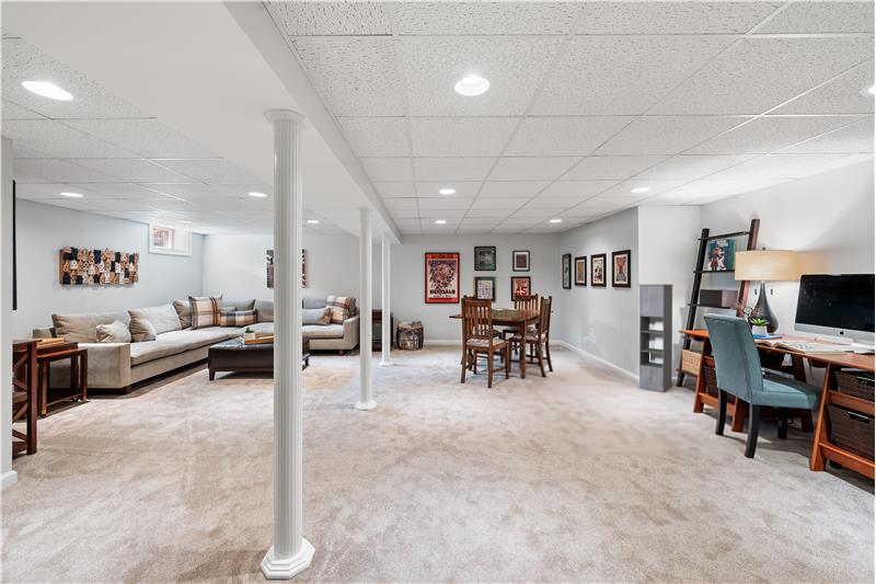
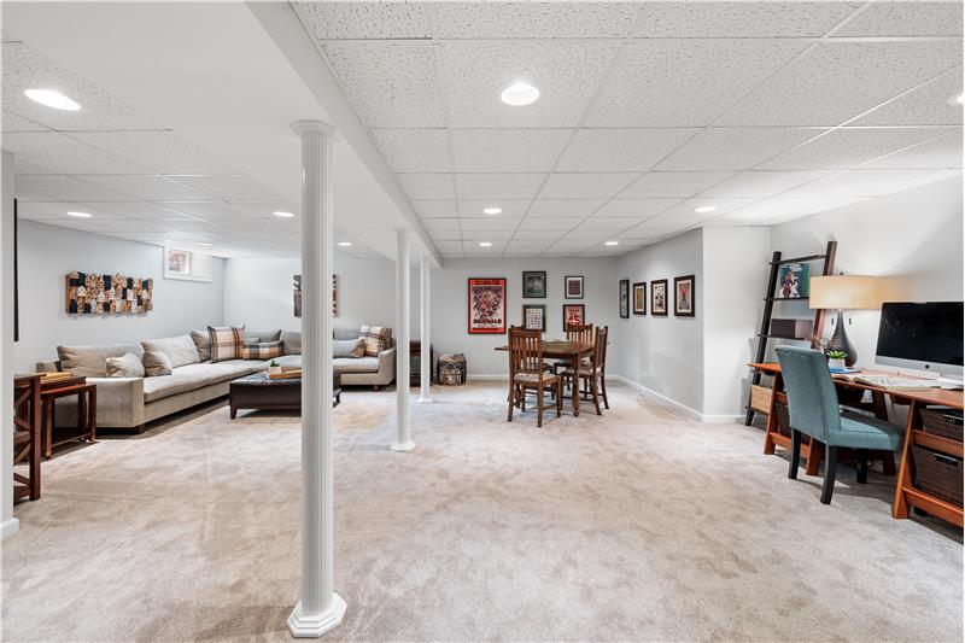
- storage cabinet (655, 335)
